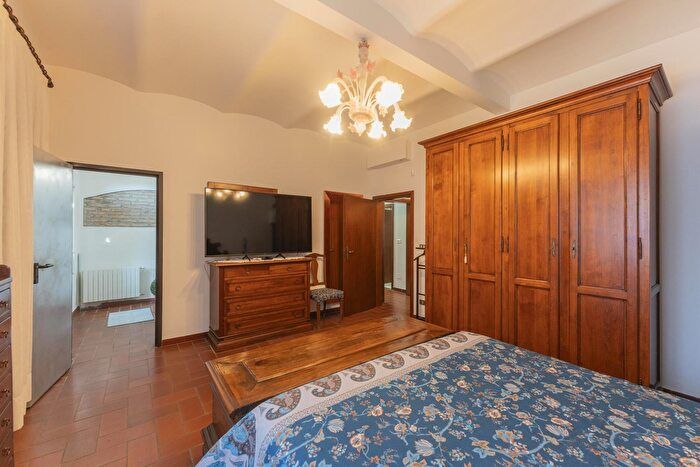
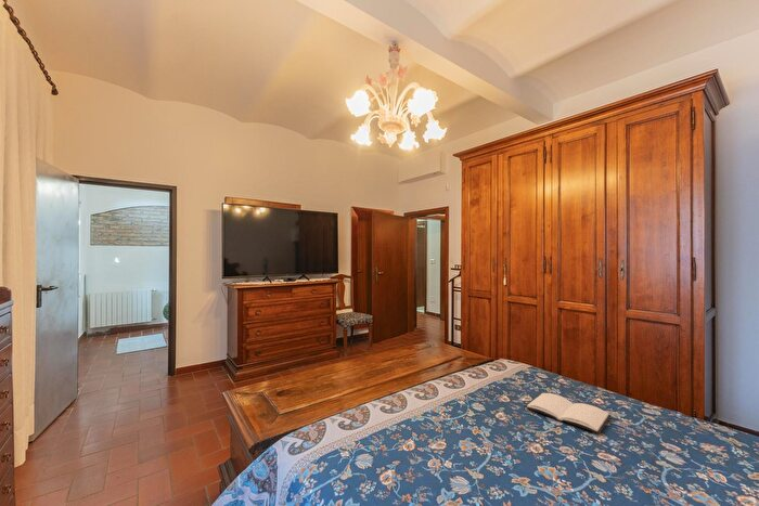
+ book (566, 410)
